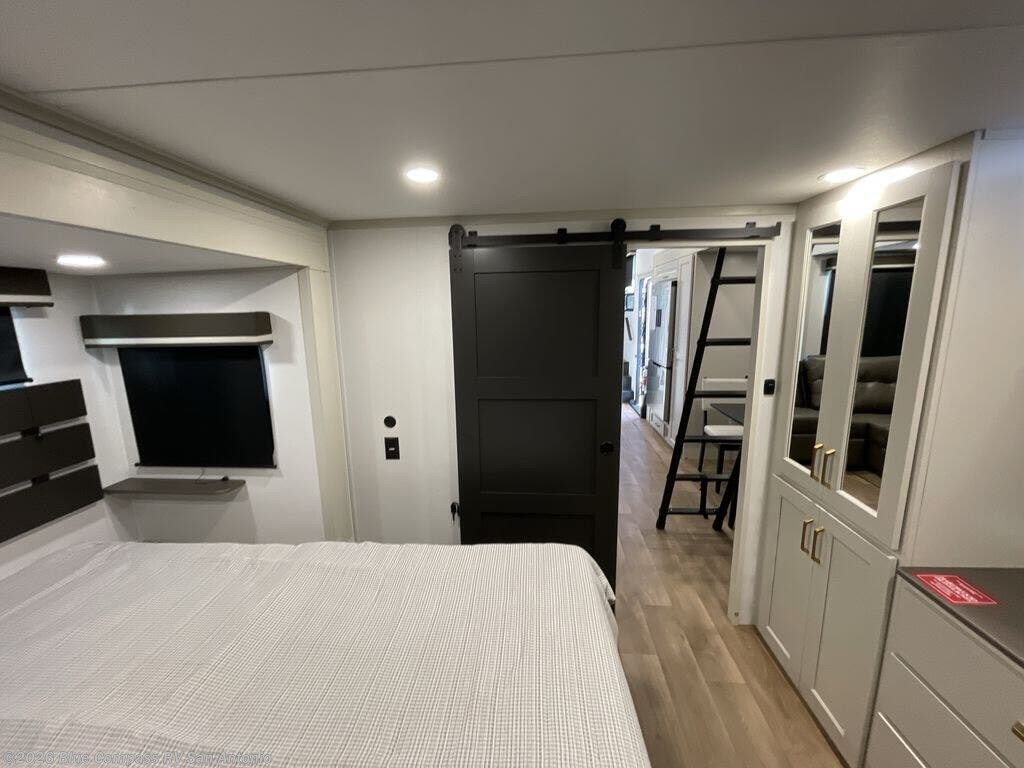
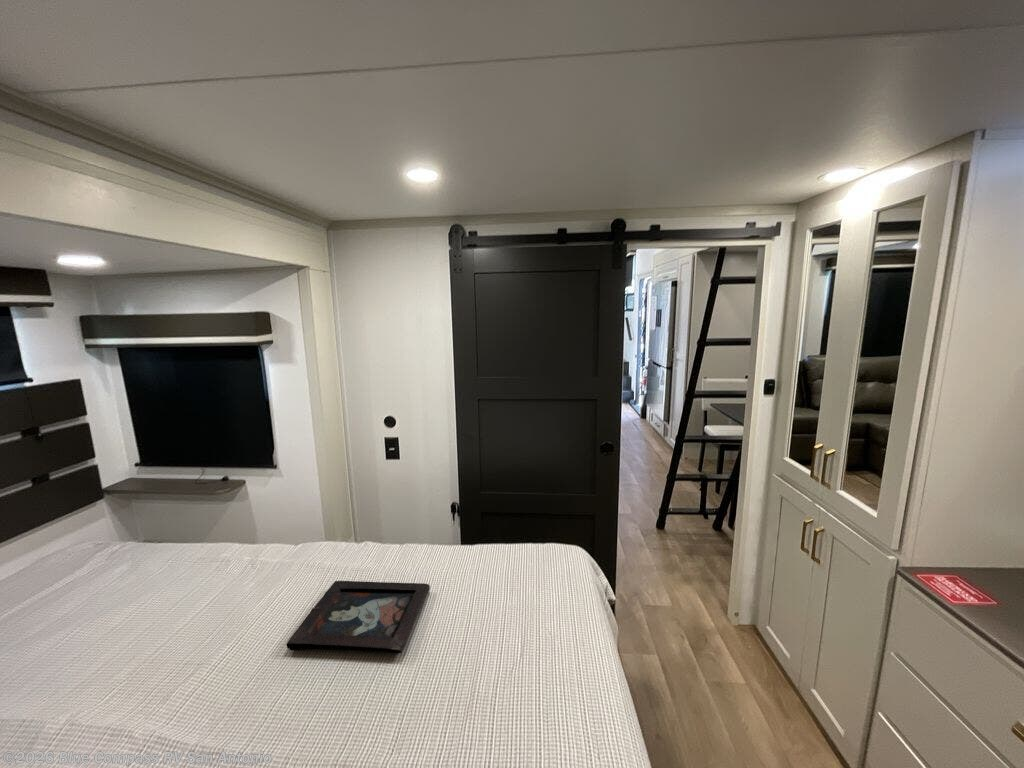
+ decorative tray (364, 614)
